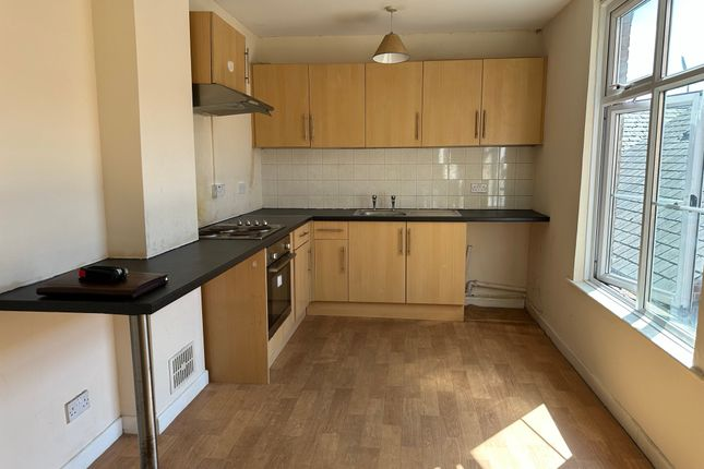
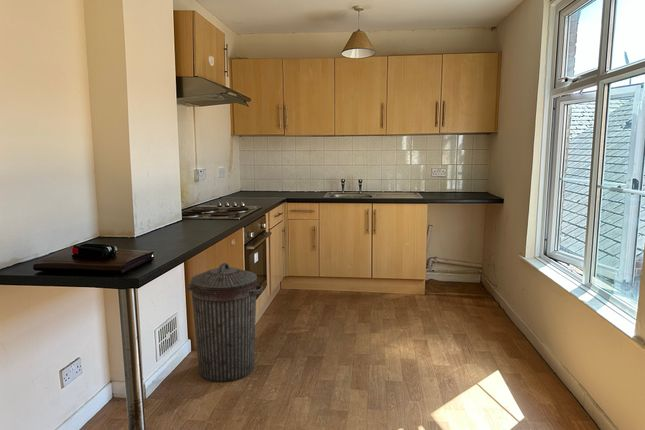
+ trash can (225, 317)
